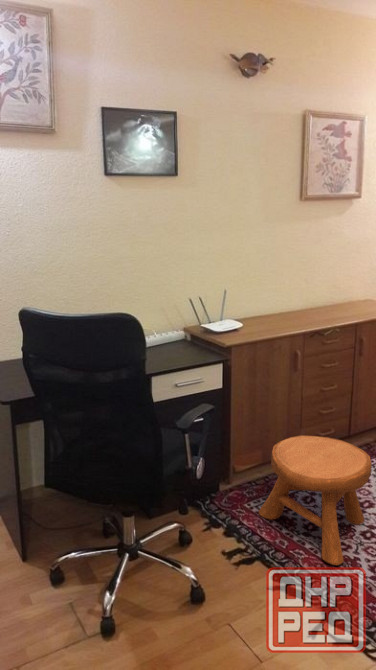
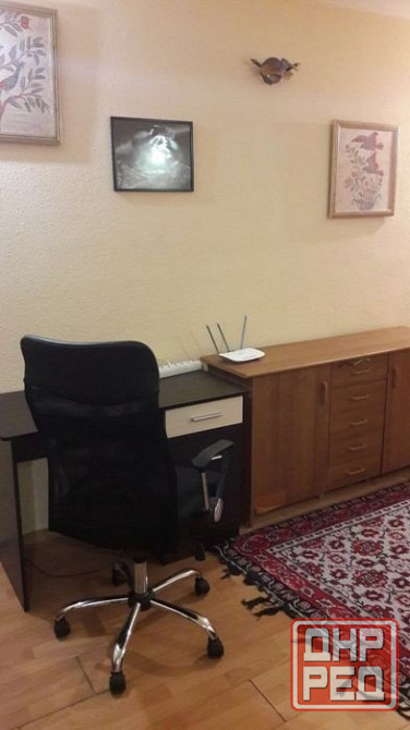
- stool (310, 490)
